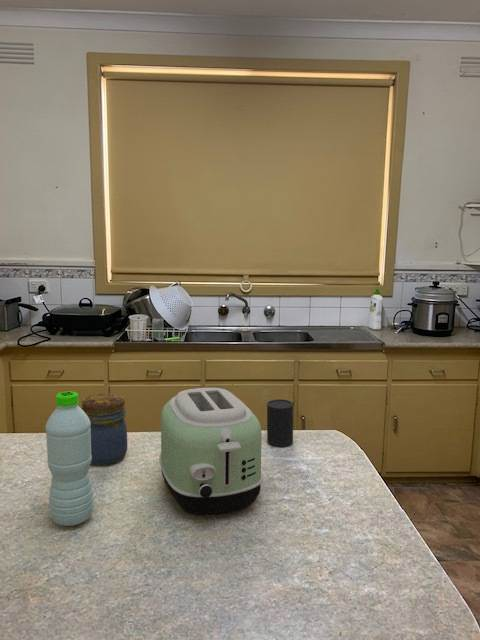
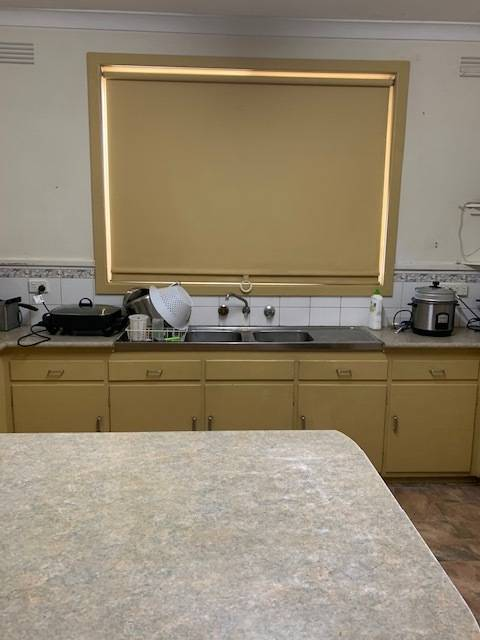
- jar (103, 426)
- water bottle (69, 457)
- toaster (210, 447)
- cup (280, 422)
